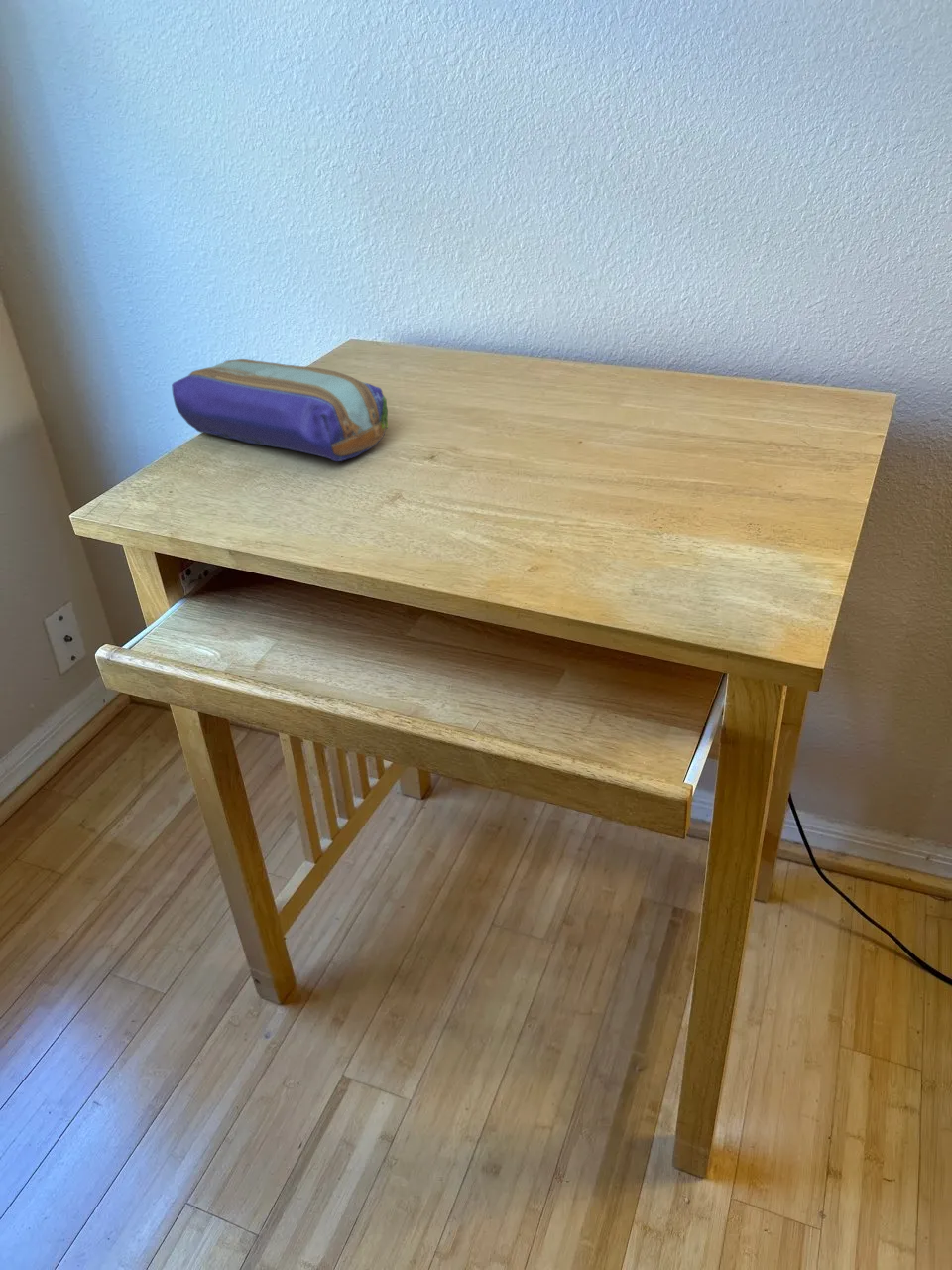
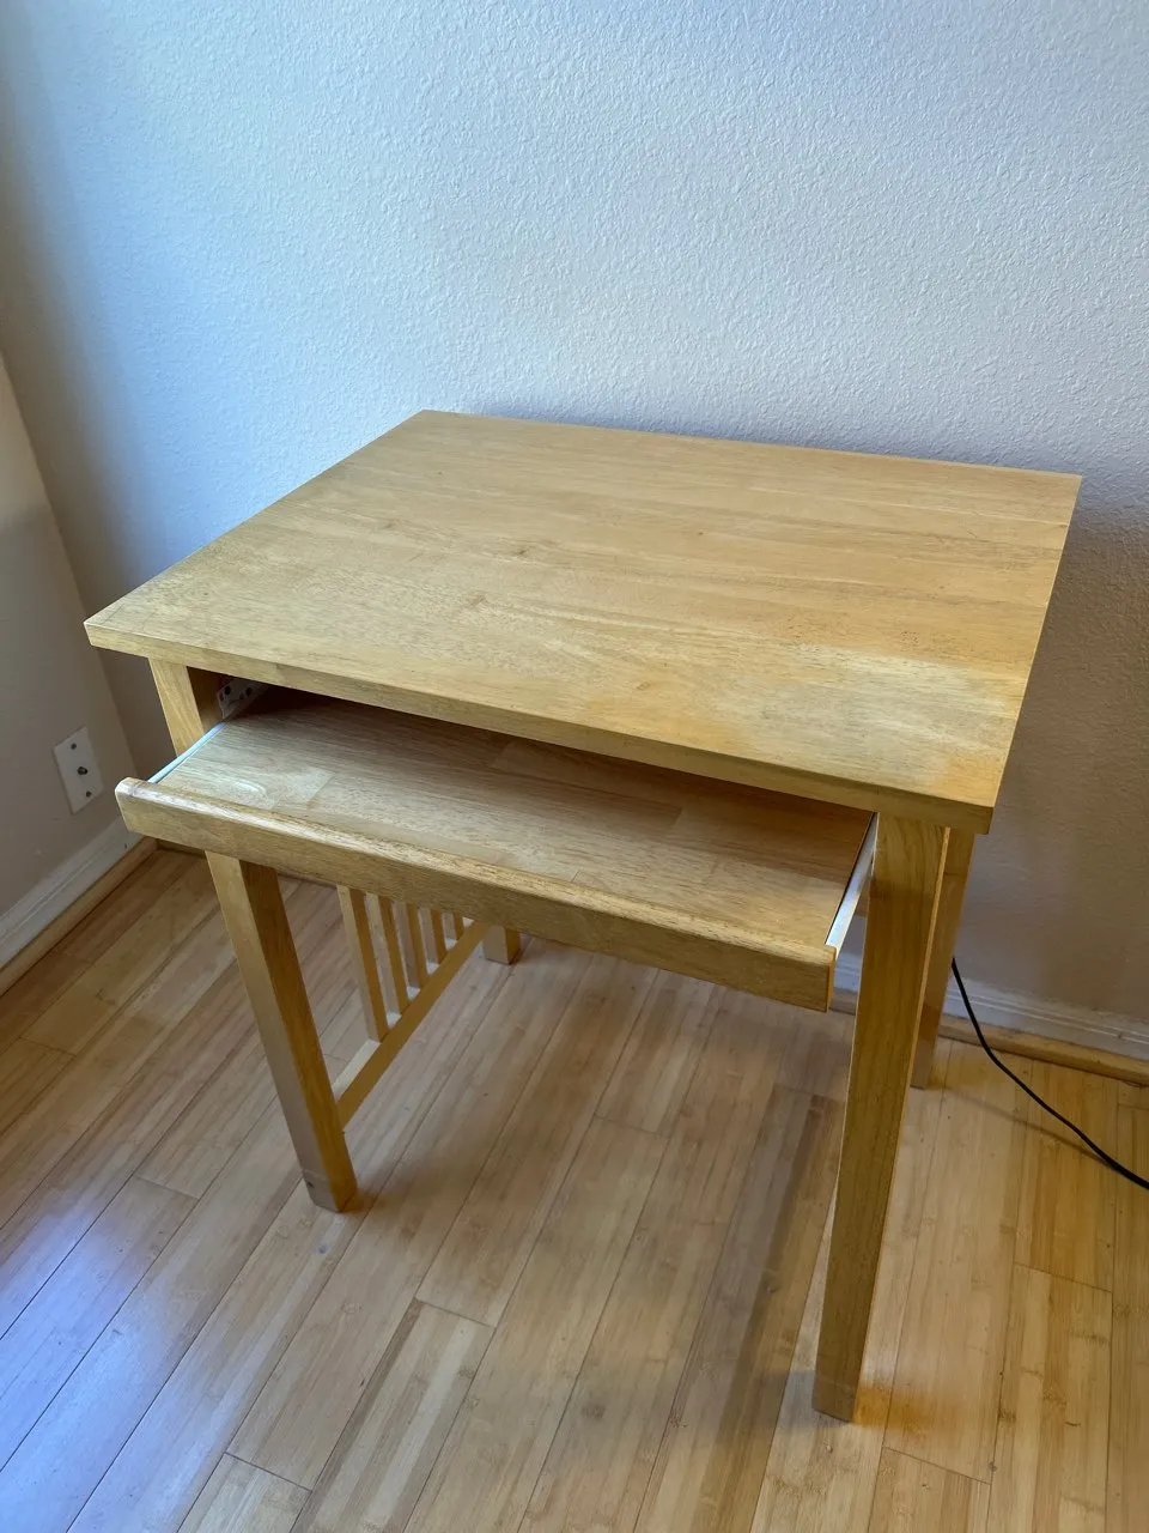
- pencil case (279, 407)
